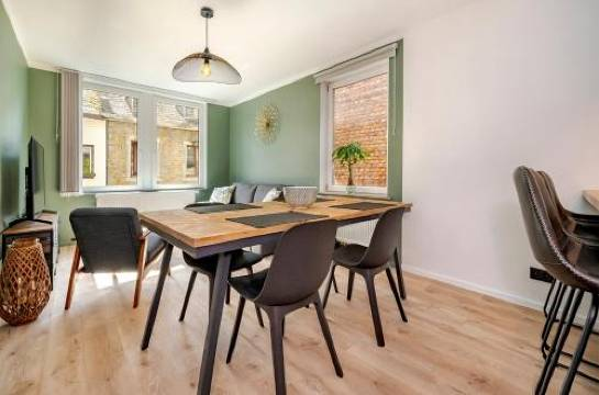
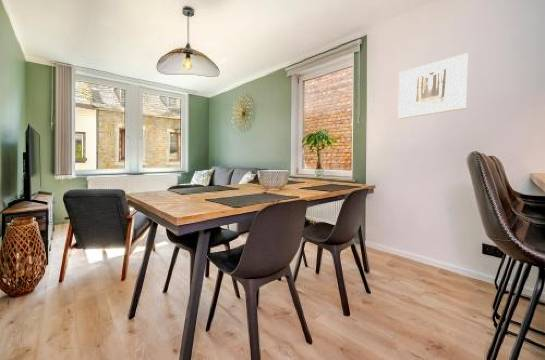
+ wall art (430, 88)
